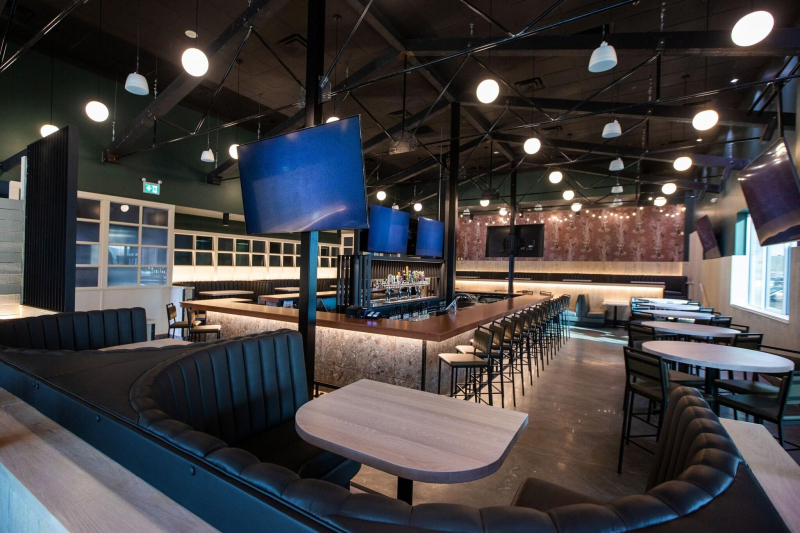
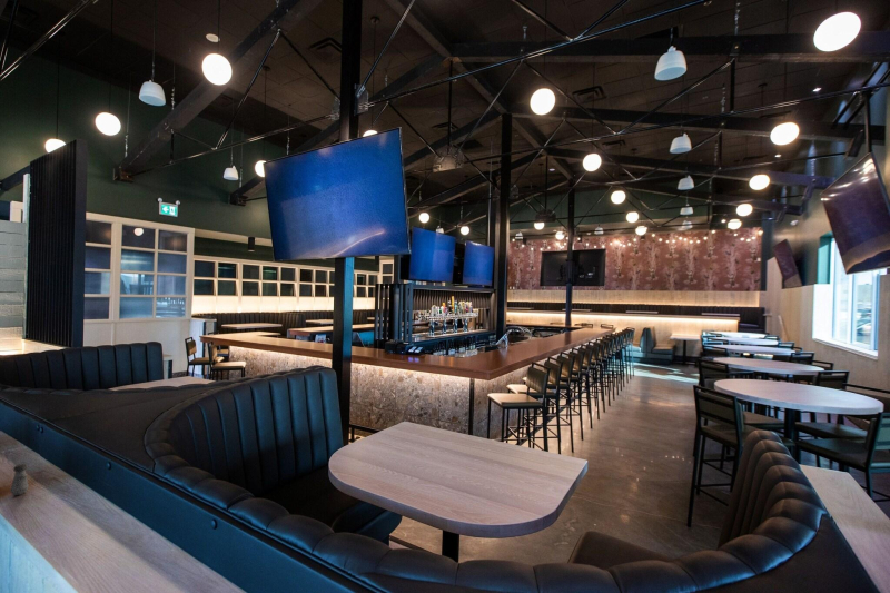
+ salt shaker (19, 478)
